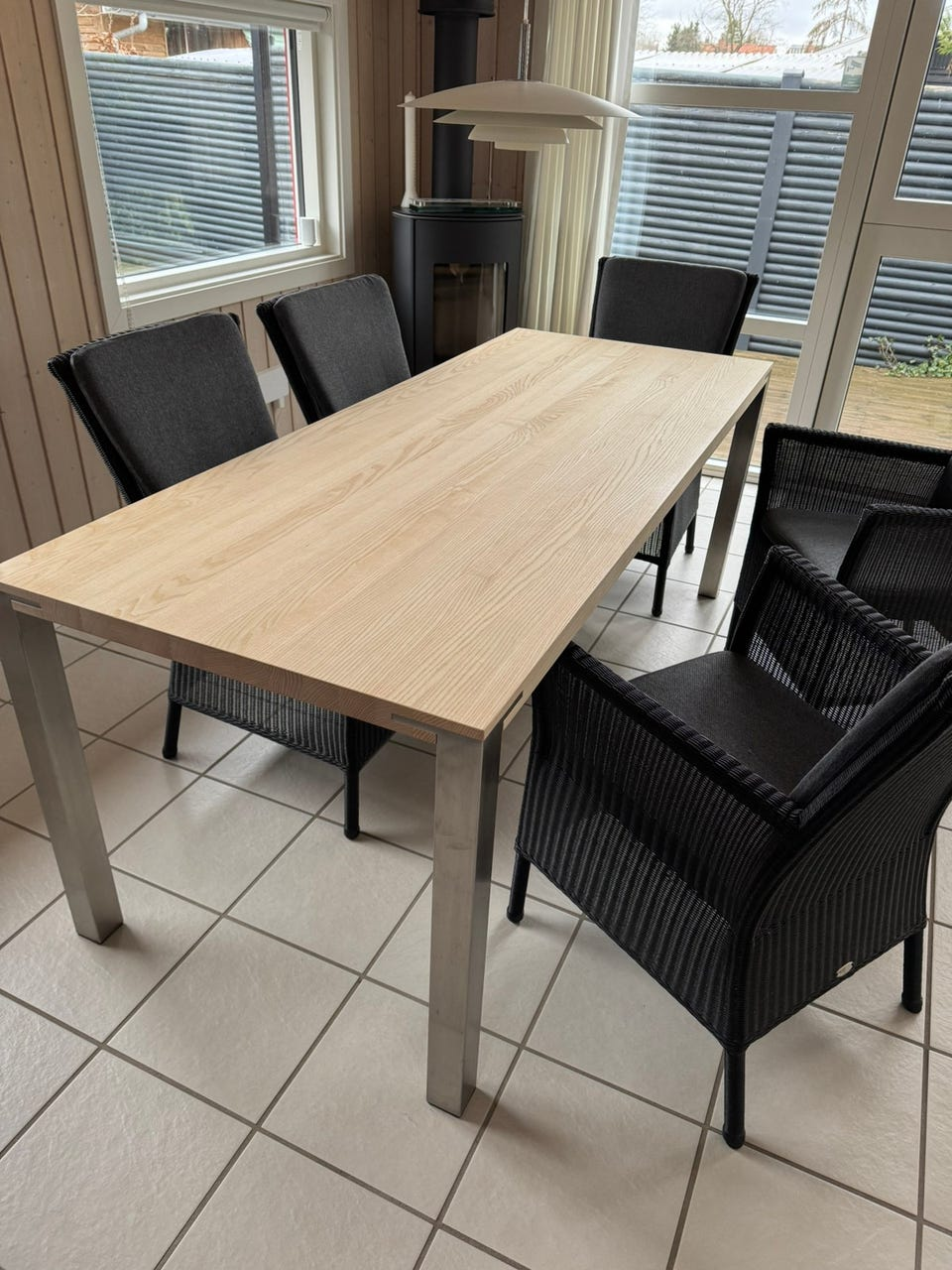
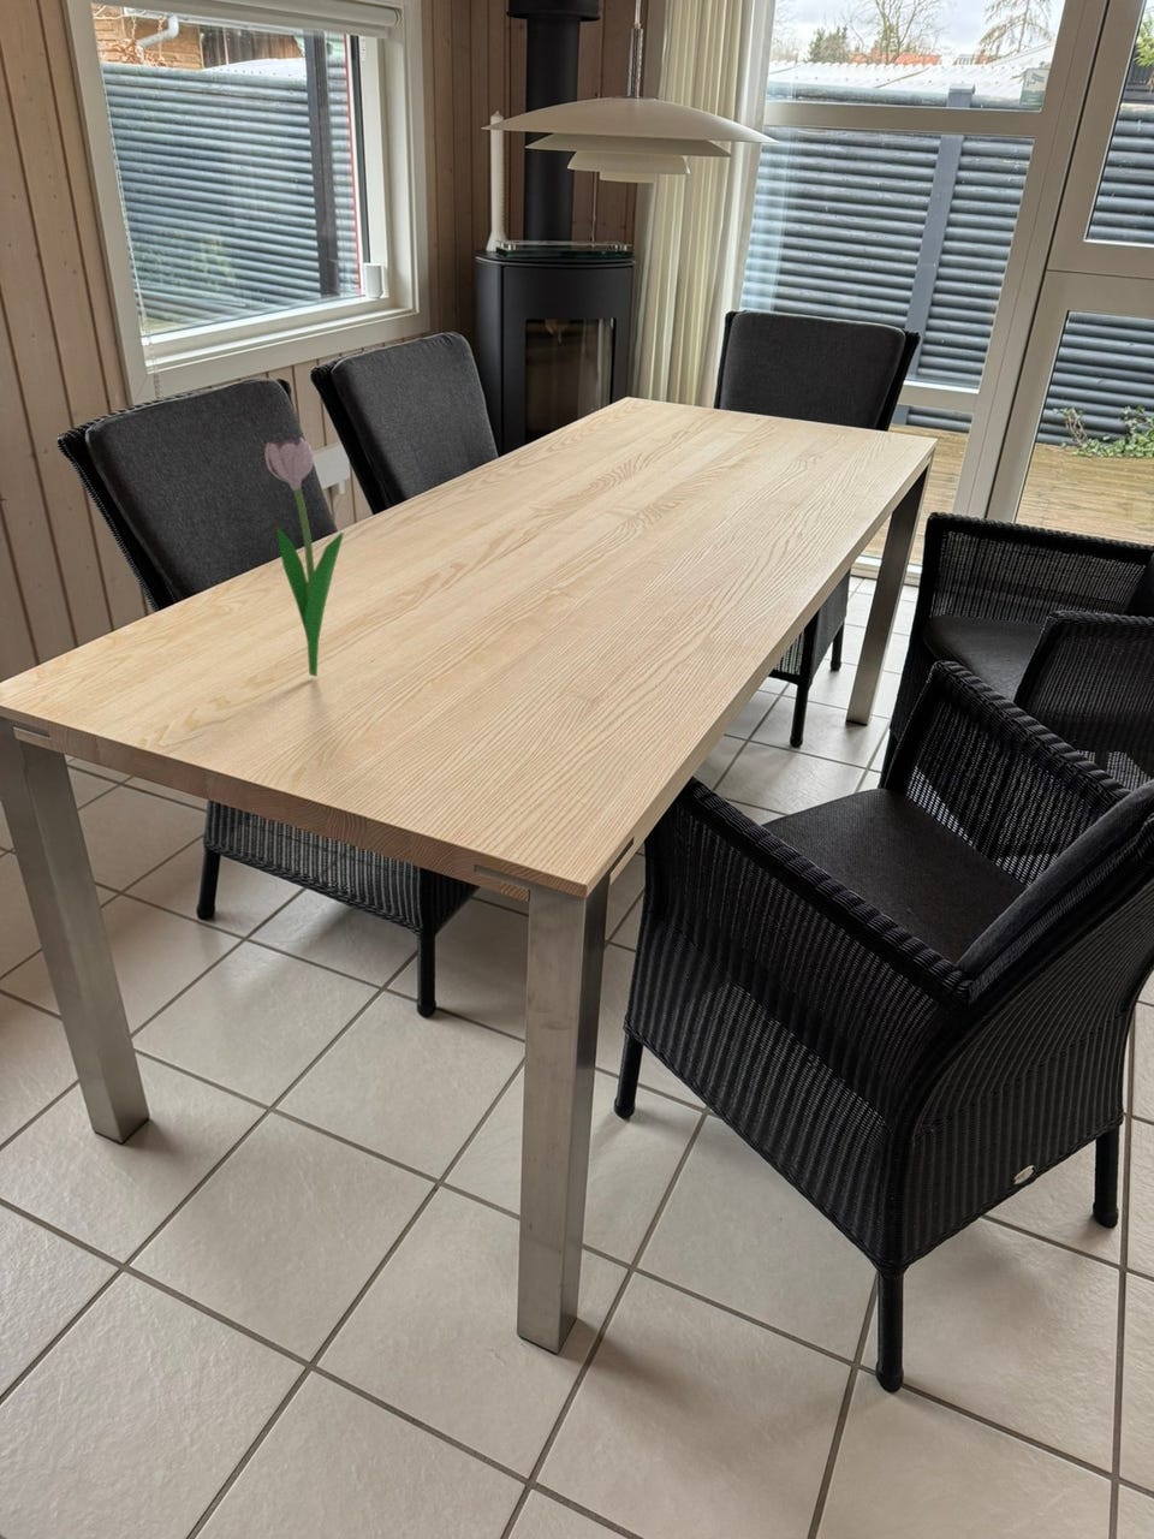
+ flower (308, 567)
